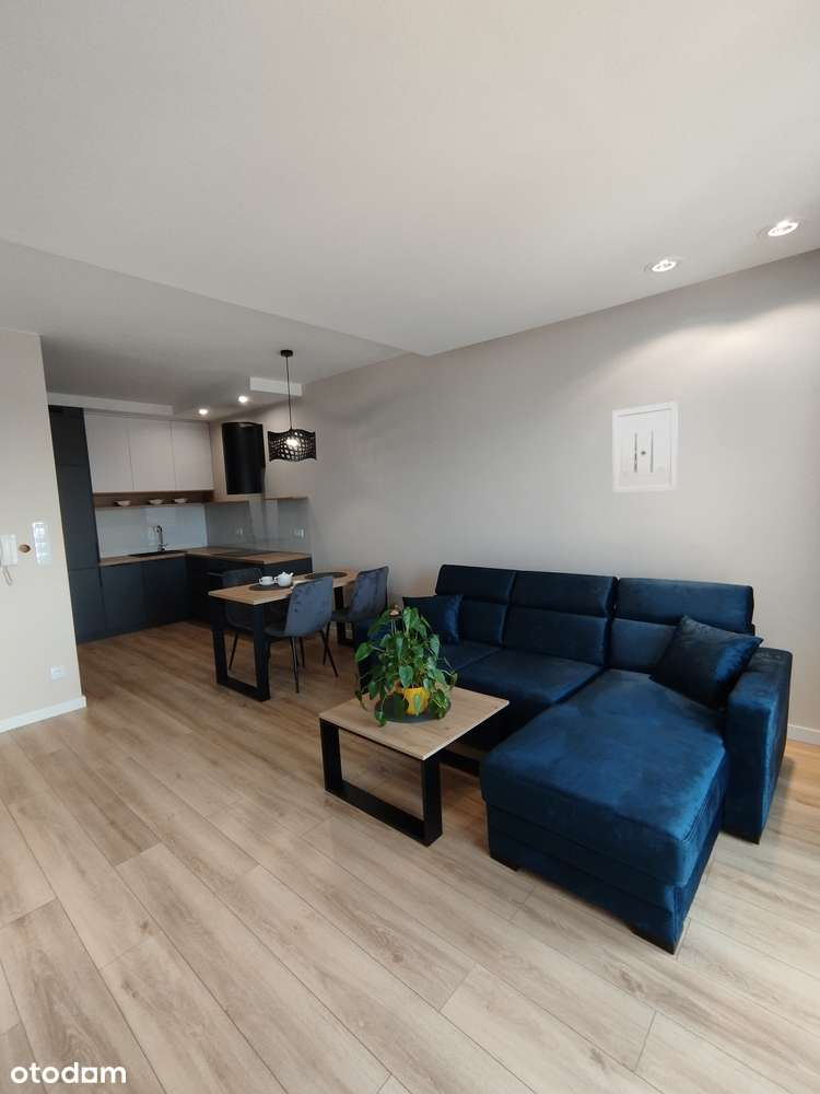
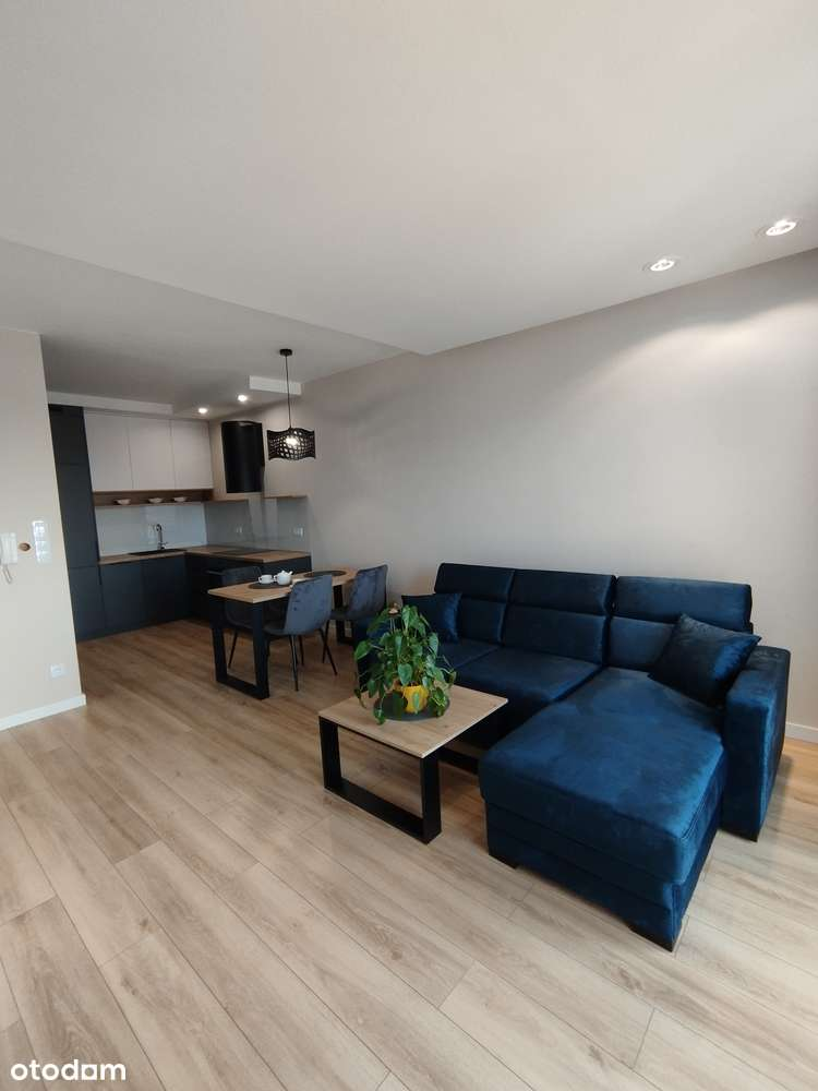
- wall art (643, 450)
